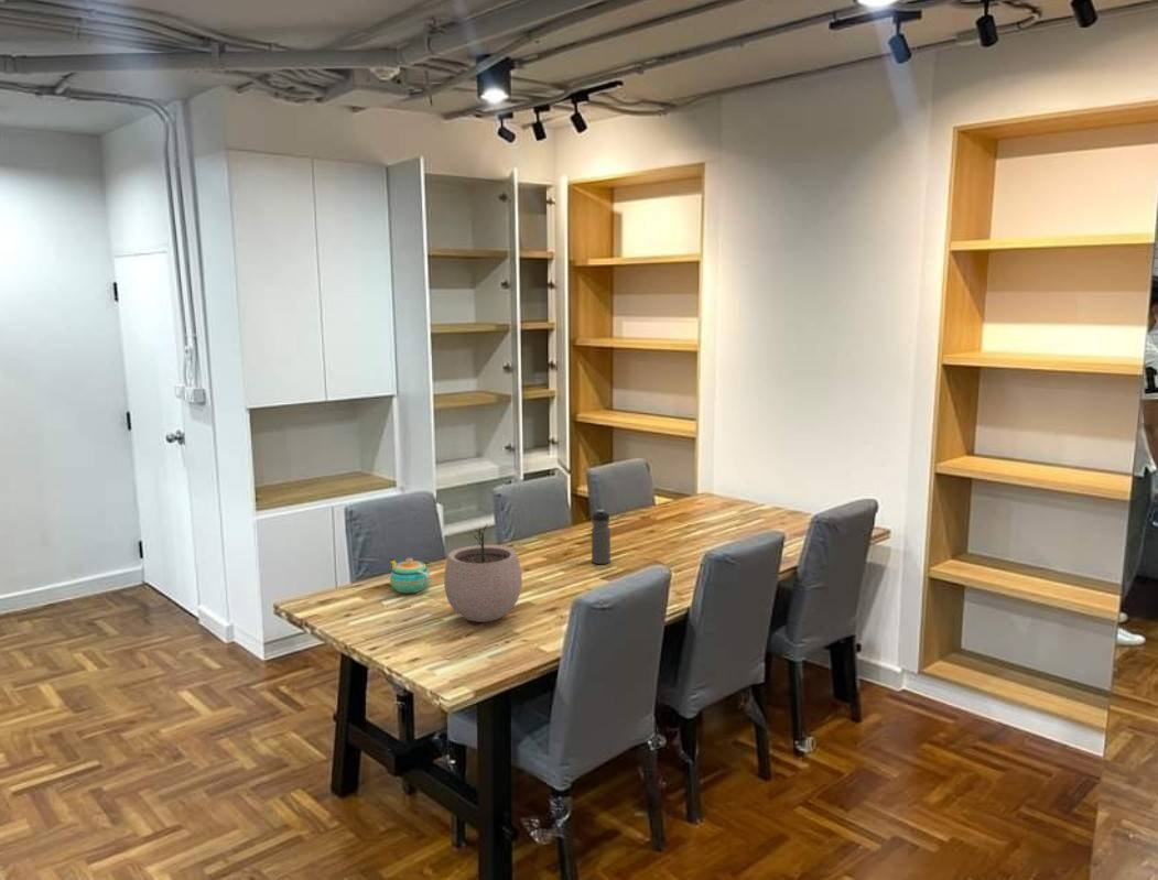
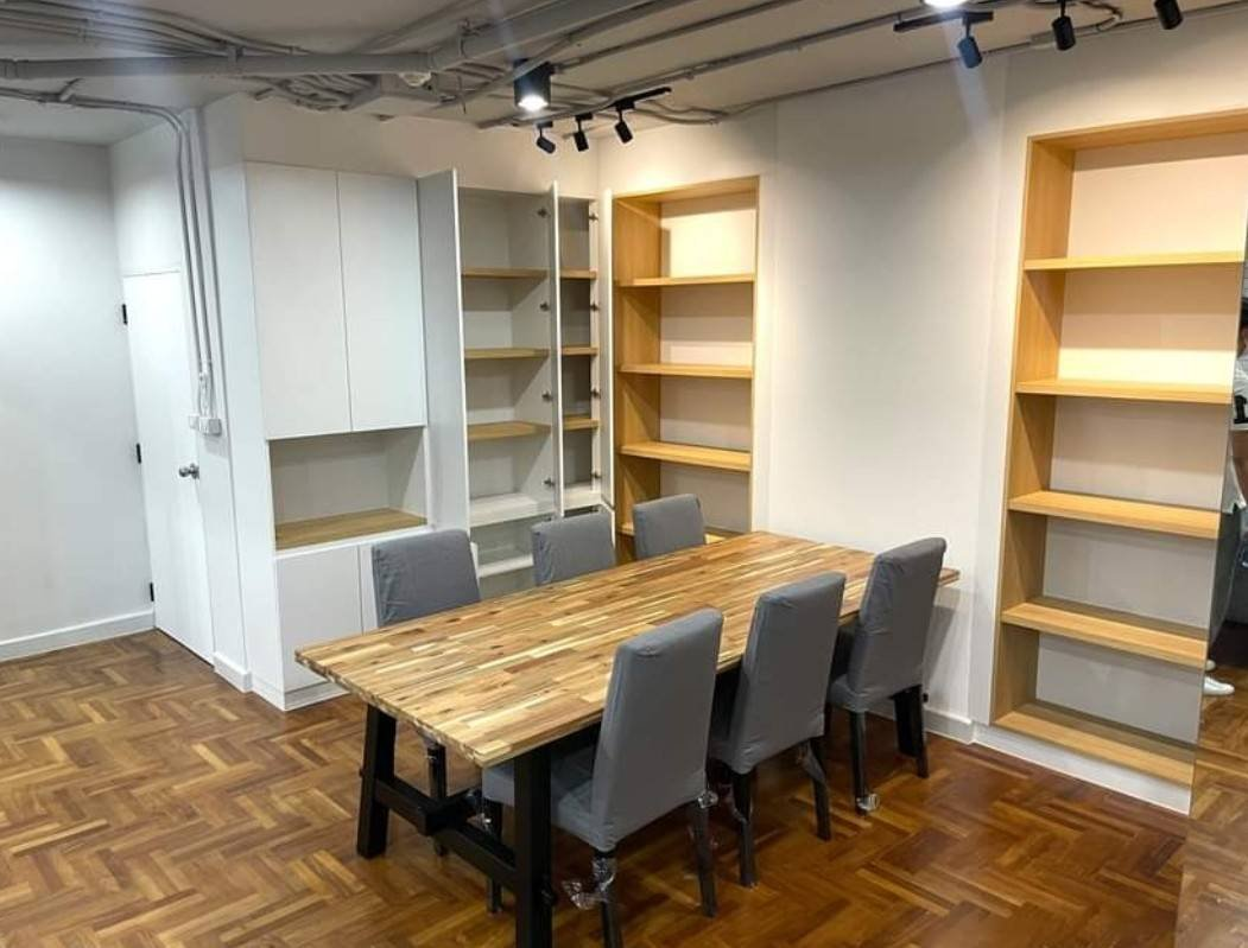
- plant pot (483, 572)
- water bottle (600, 535)
- teapot (408, 573)
